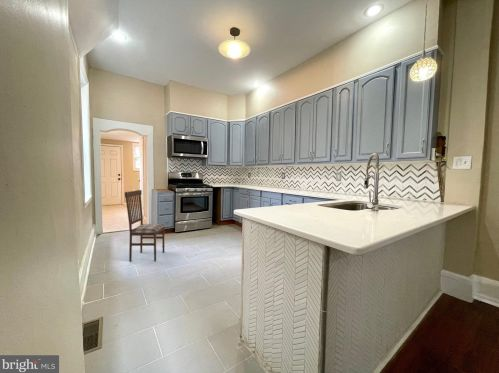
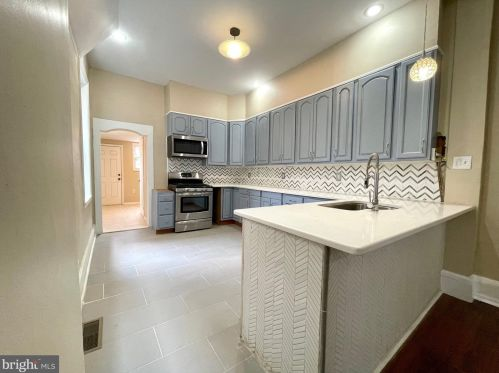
- dining chair (146, 224)
